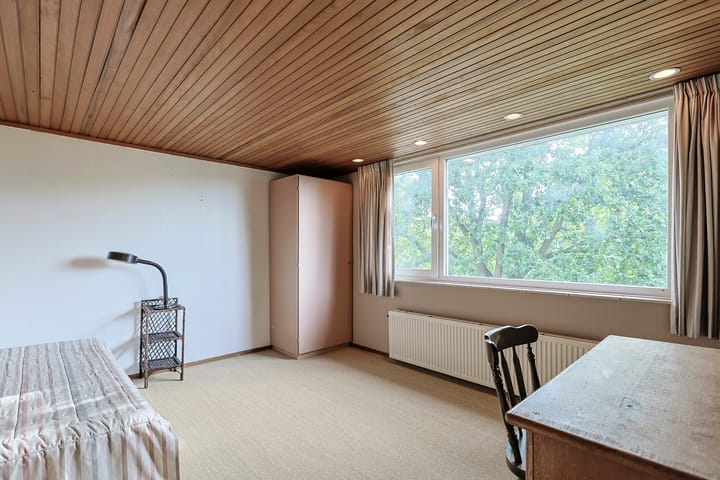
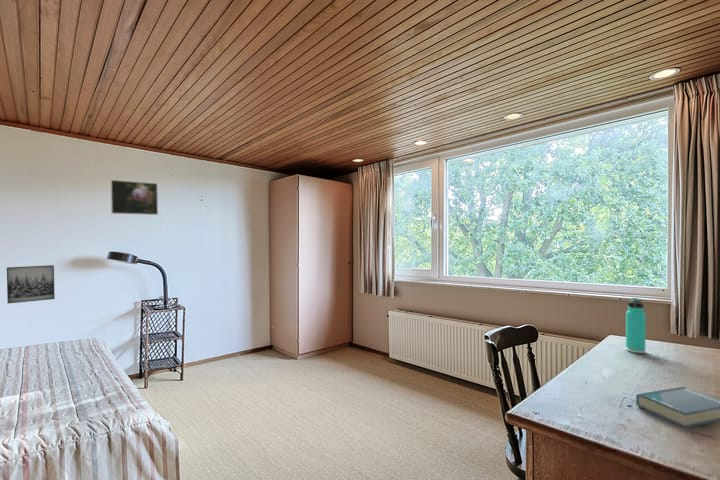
+ thermos bottle (635, 324)
+ wall art (31, 283)
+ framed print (135, 198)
+ hardback book (682, 405)
